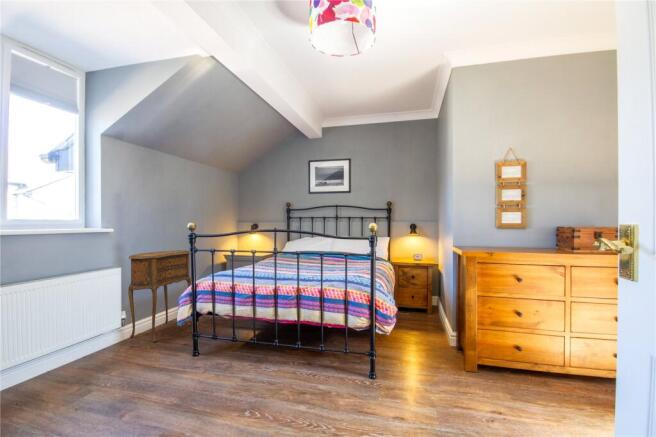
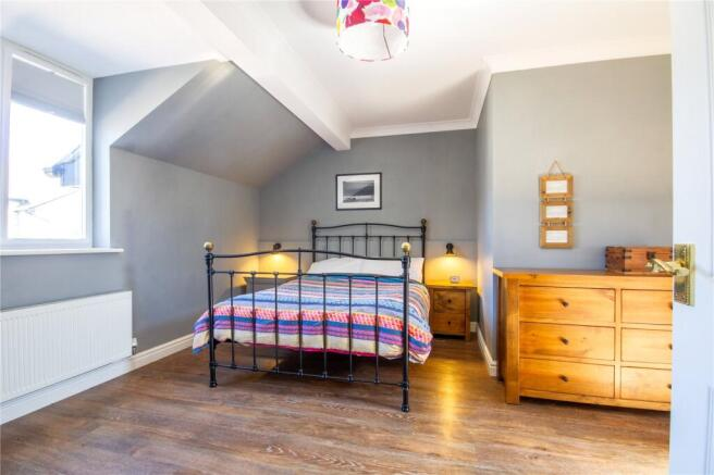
- side table (156, 292)
